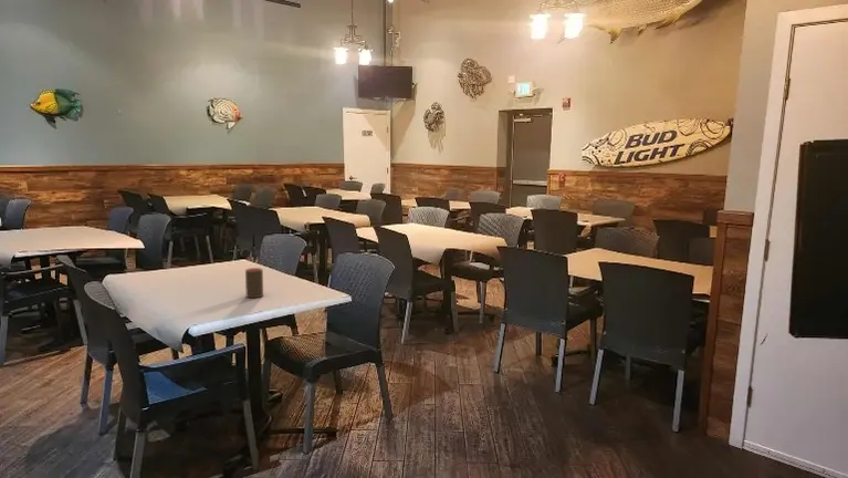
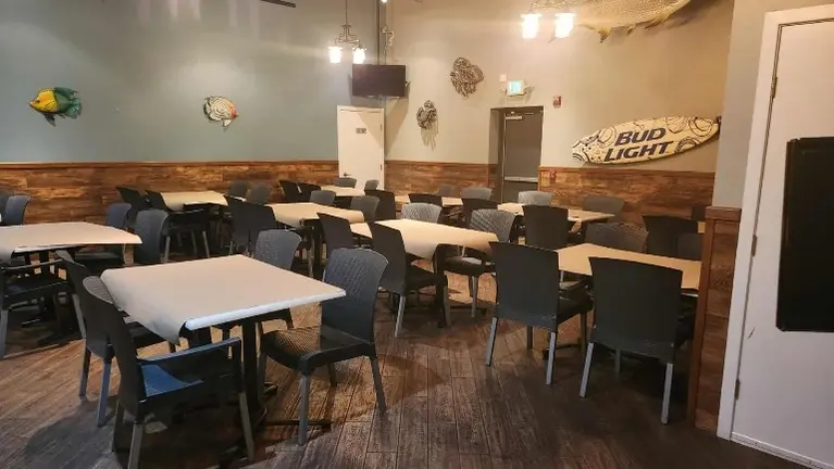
- cup (254, 282)
